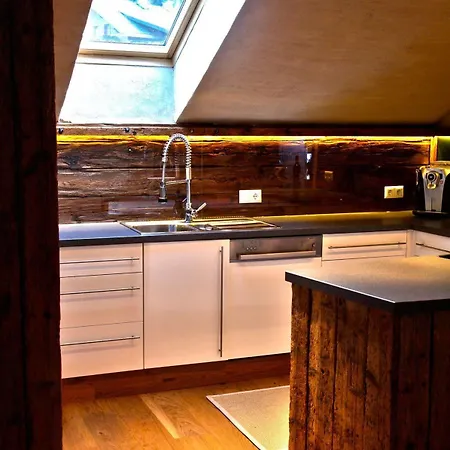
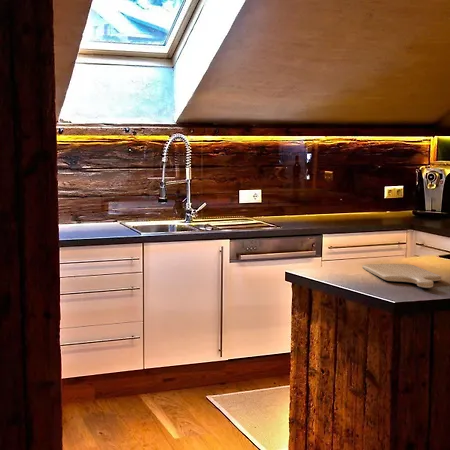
+ chopping board (405, 274)
